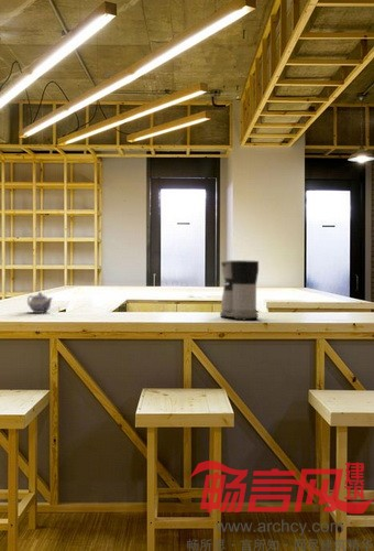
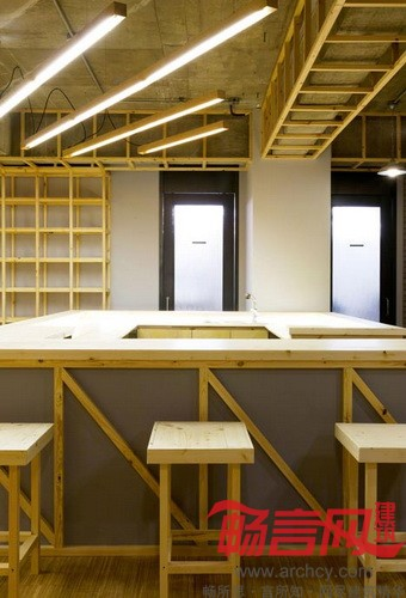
- teapot (40, 302)
- coffee maker (241, 289)
